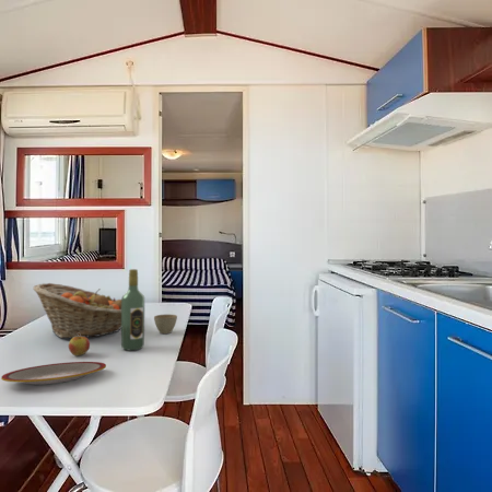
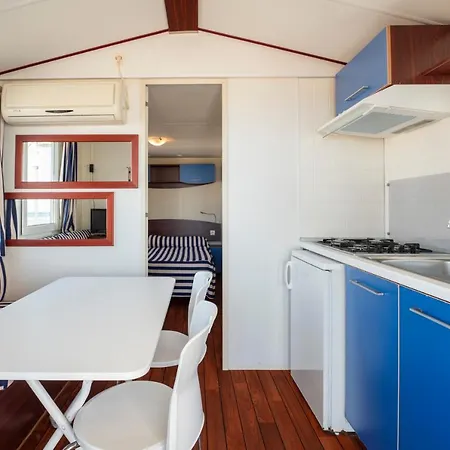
- apple (79, 343)
- plate (56, 374)
- wine bottle (132, 308)
- fruit basket (83, 306)
- flower pot (165, 324)
